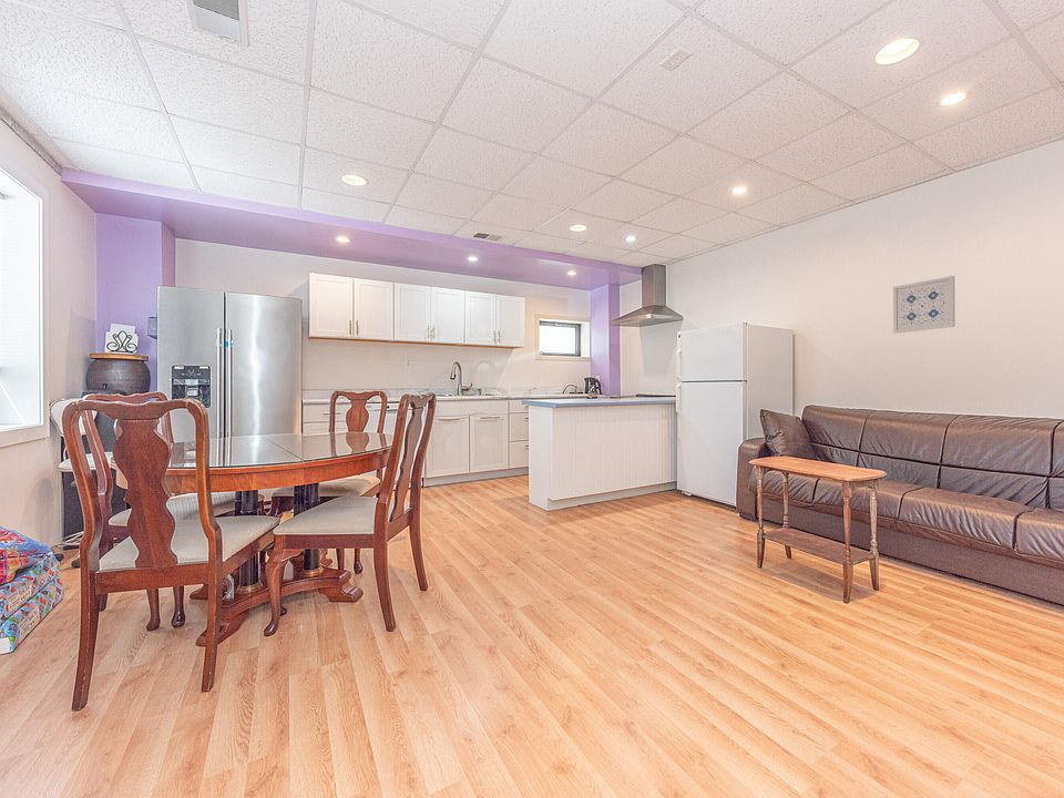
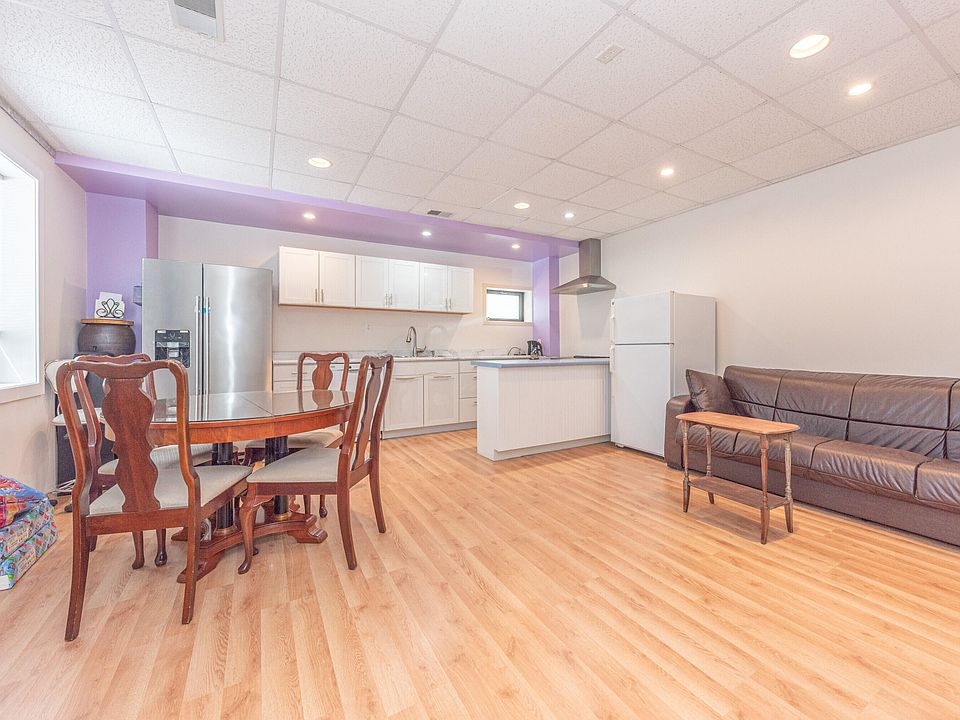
- wall art (922, 306)
